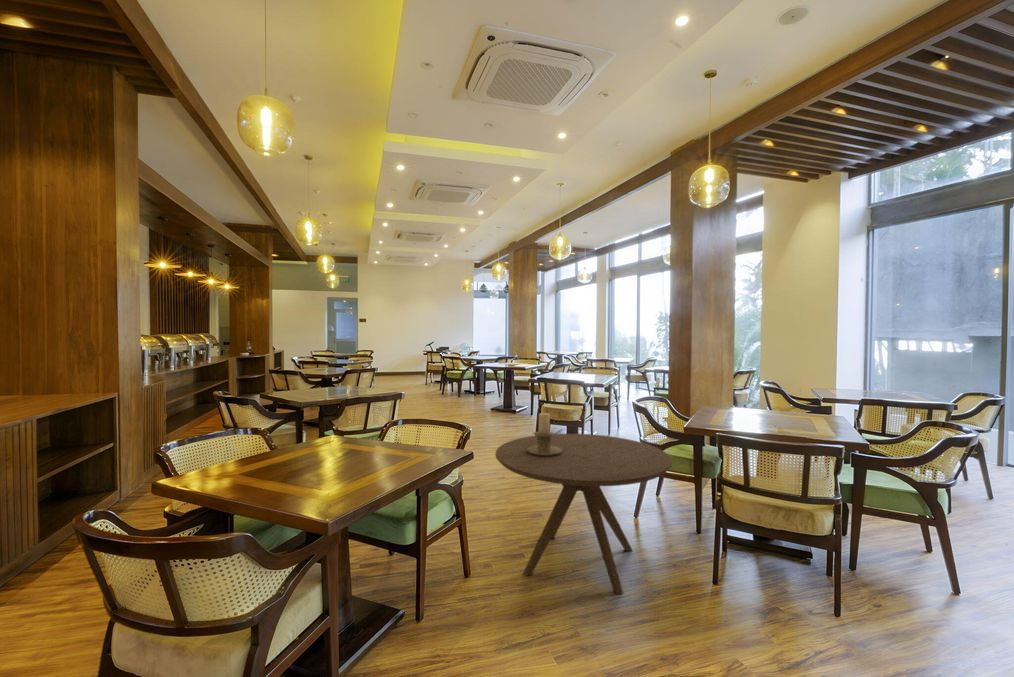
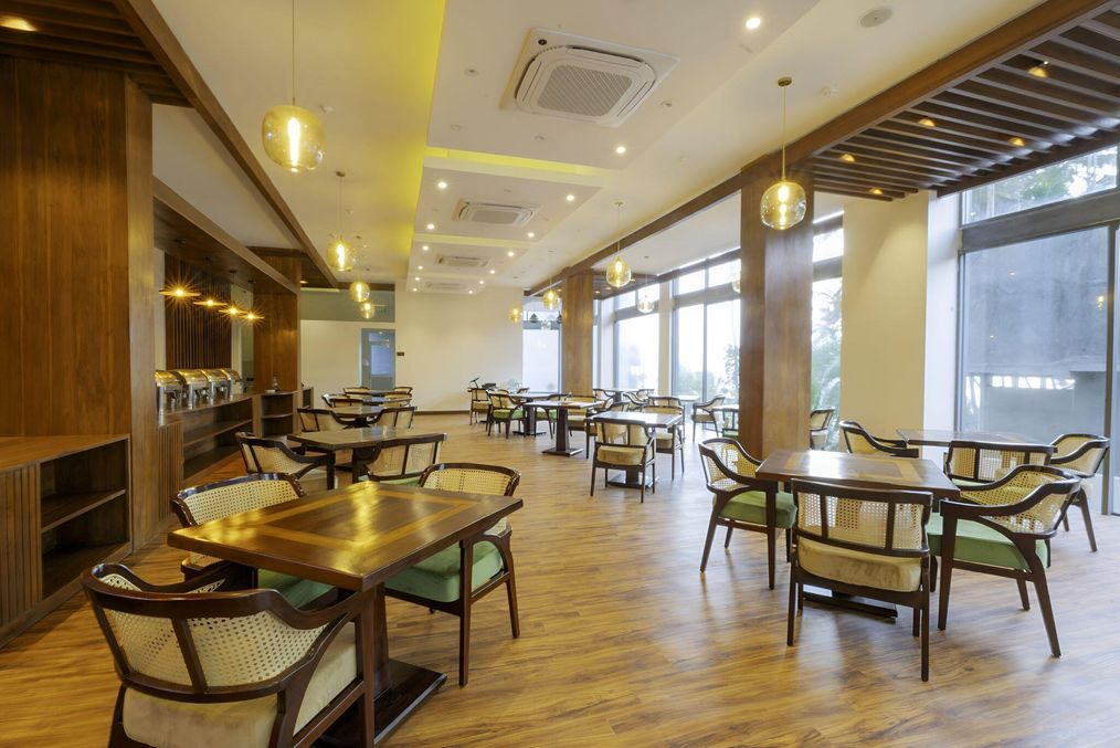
- dining table (587, 507)
- candle holder (544, 432)
